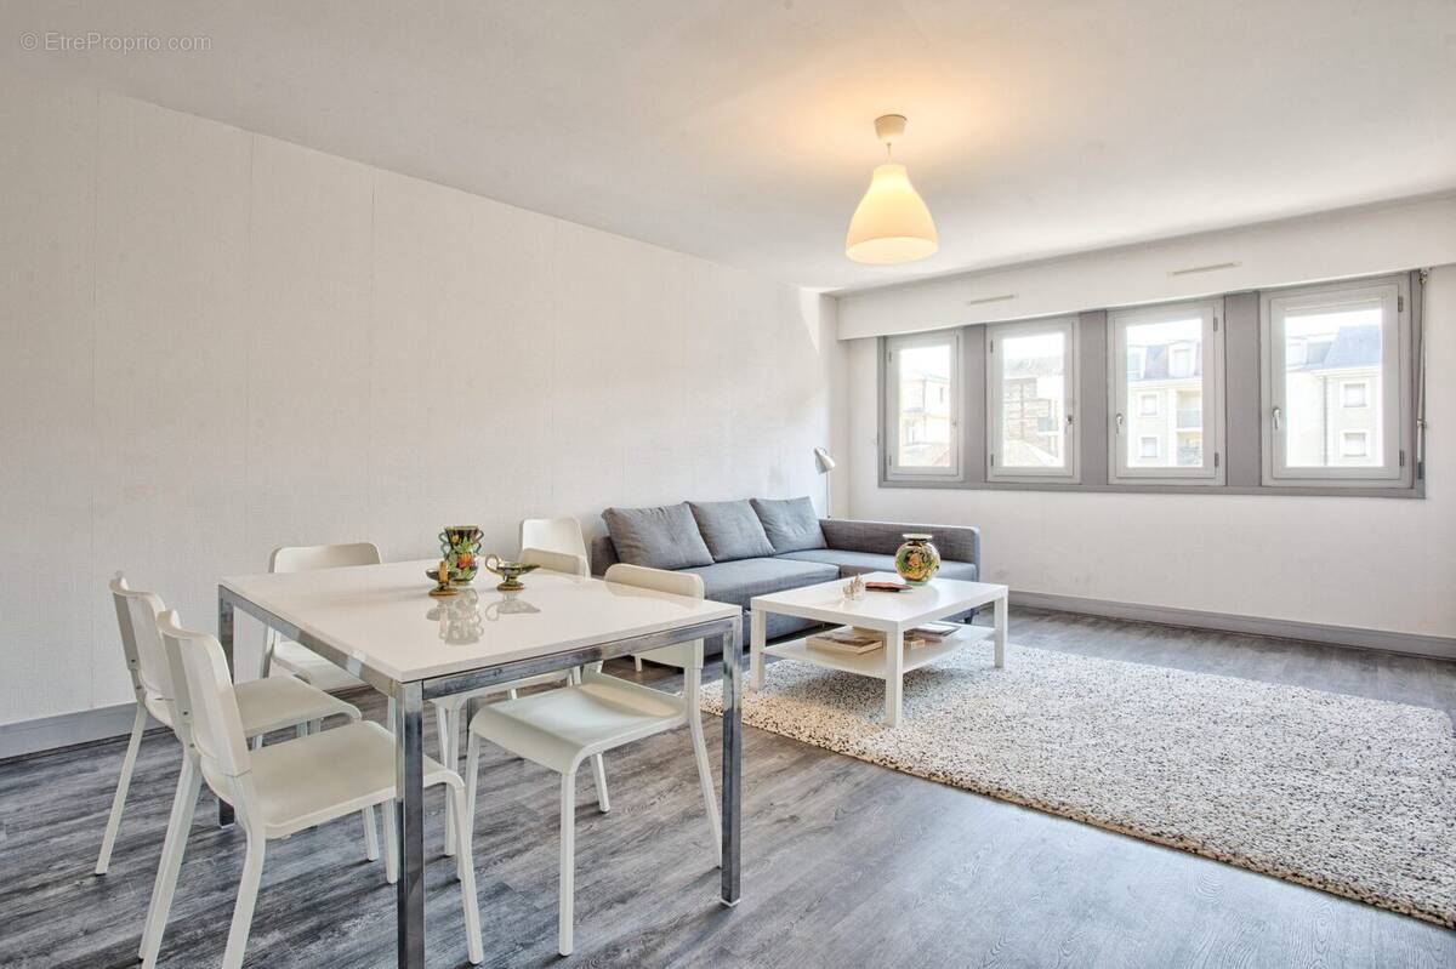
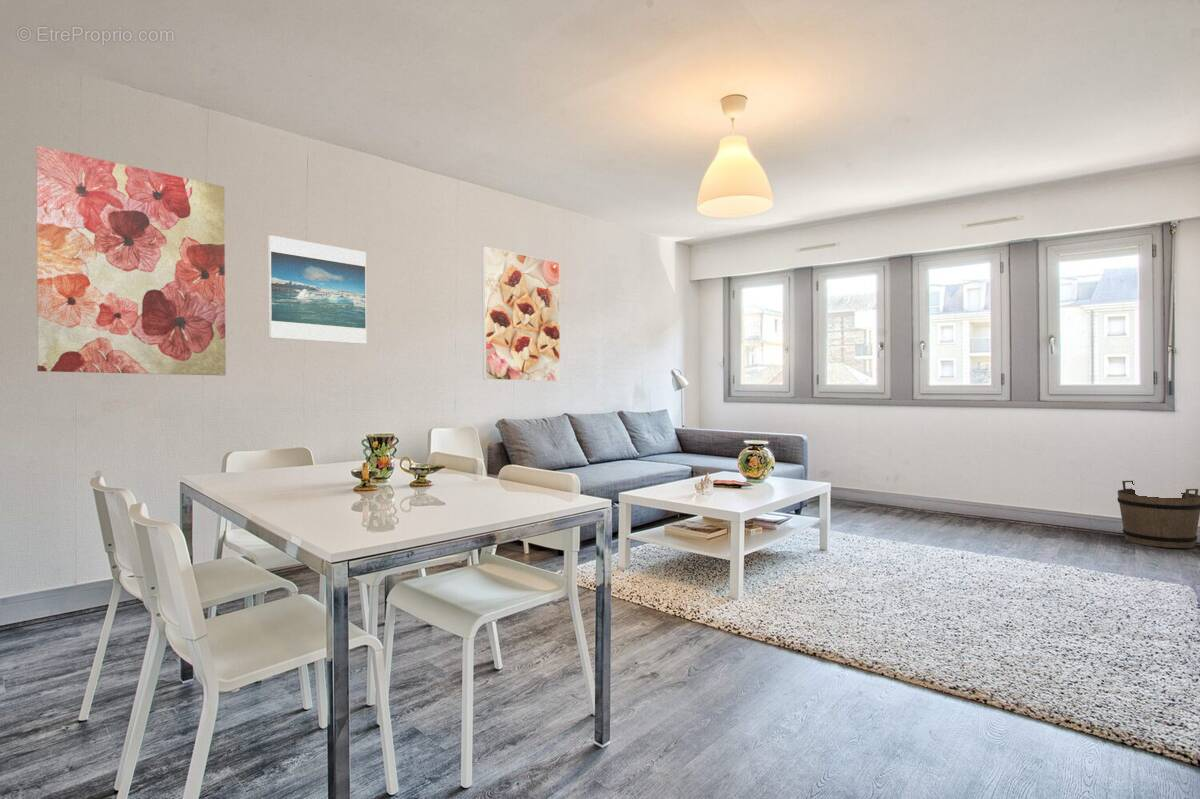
+ wall art (138, 271)
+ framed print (319, 292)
+ bucket (1158, 513)
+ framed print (523, 317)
